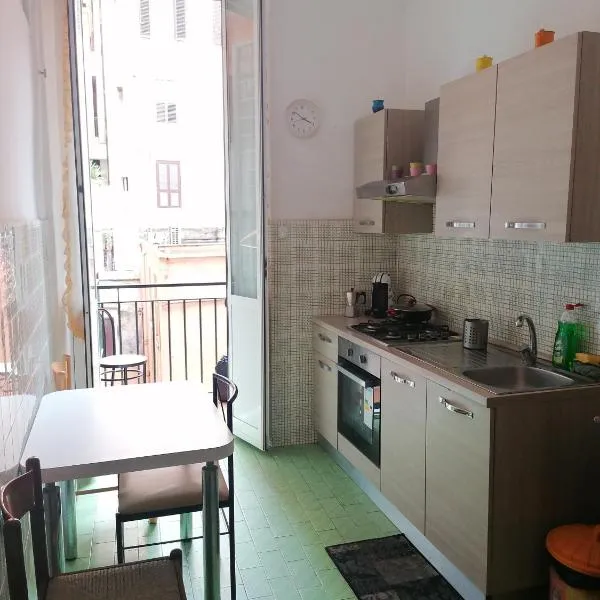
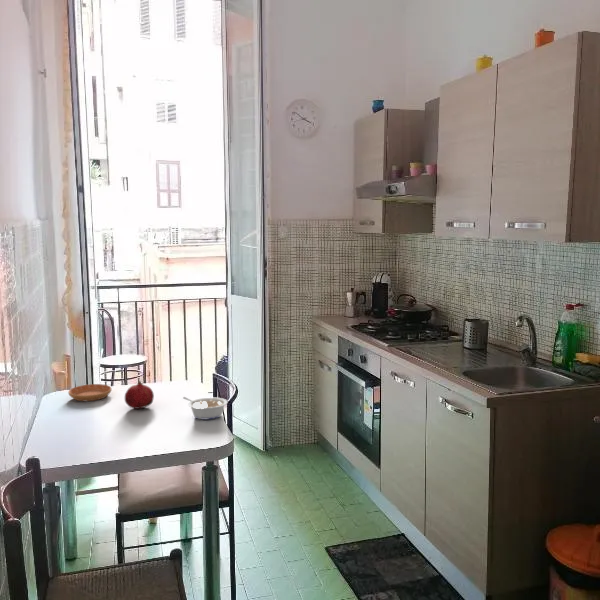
+ fruit (139, 394)
+ legume (206, 407)
+ saucer (90, 393)
